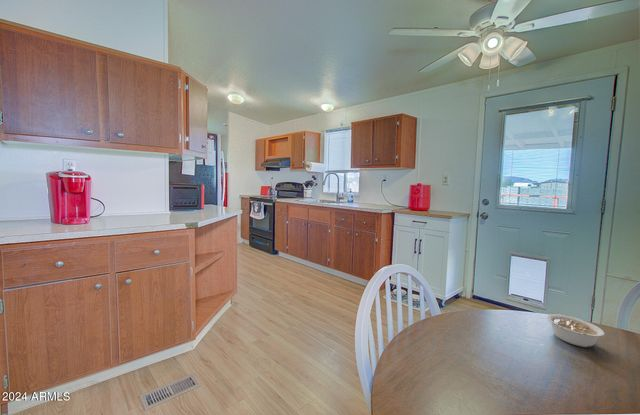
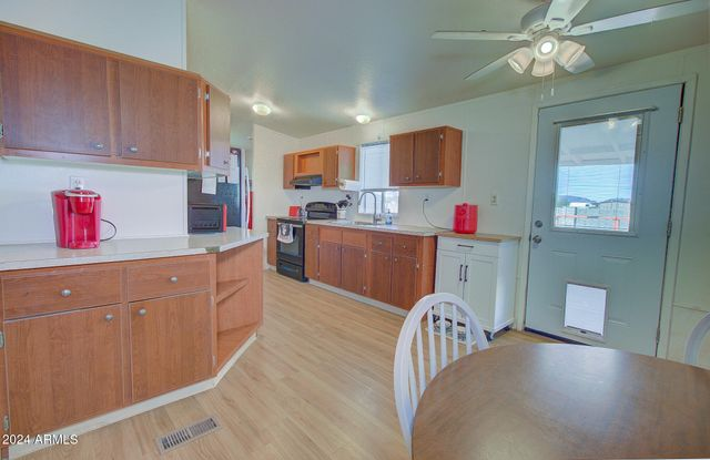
- legume (575, 331)
